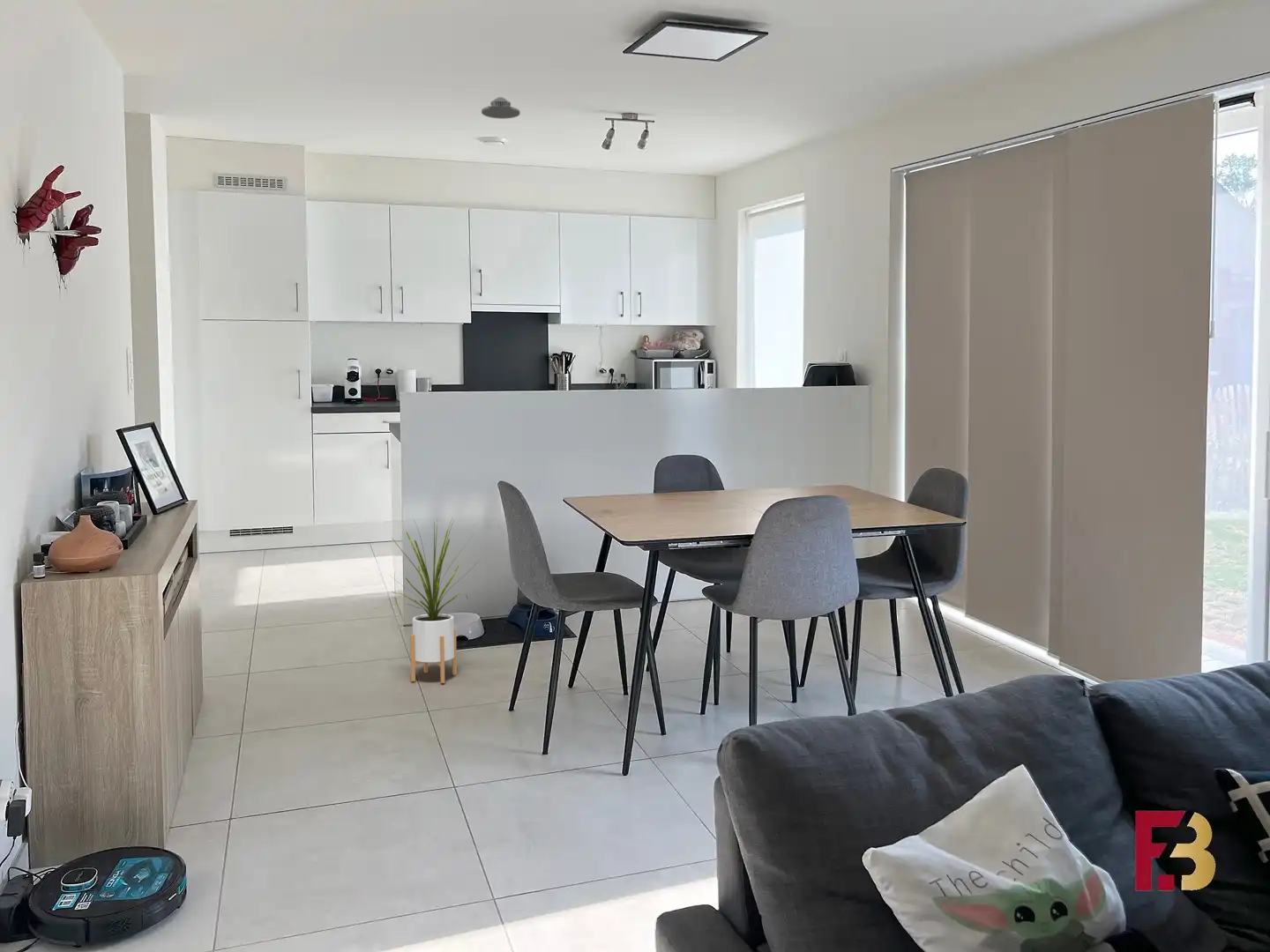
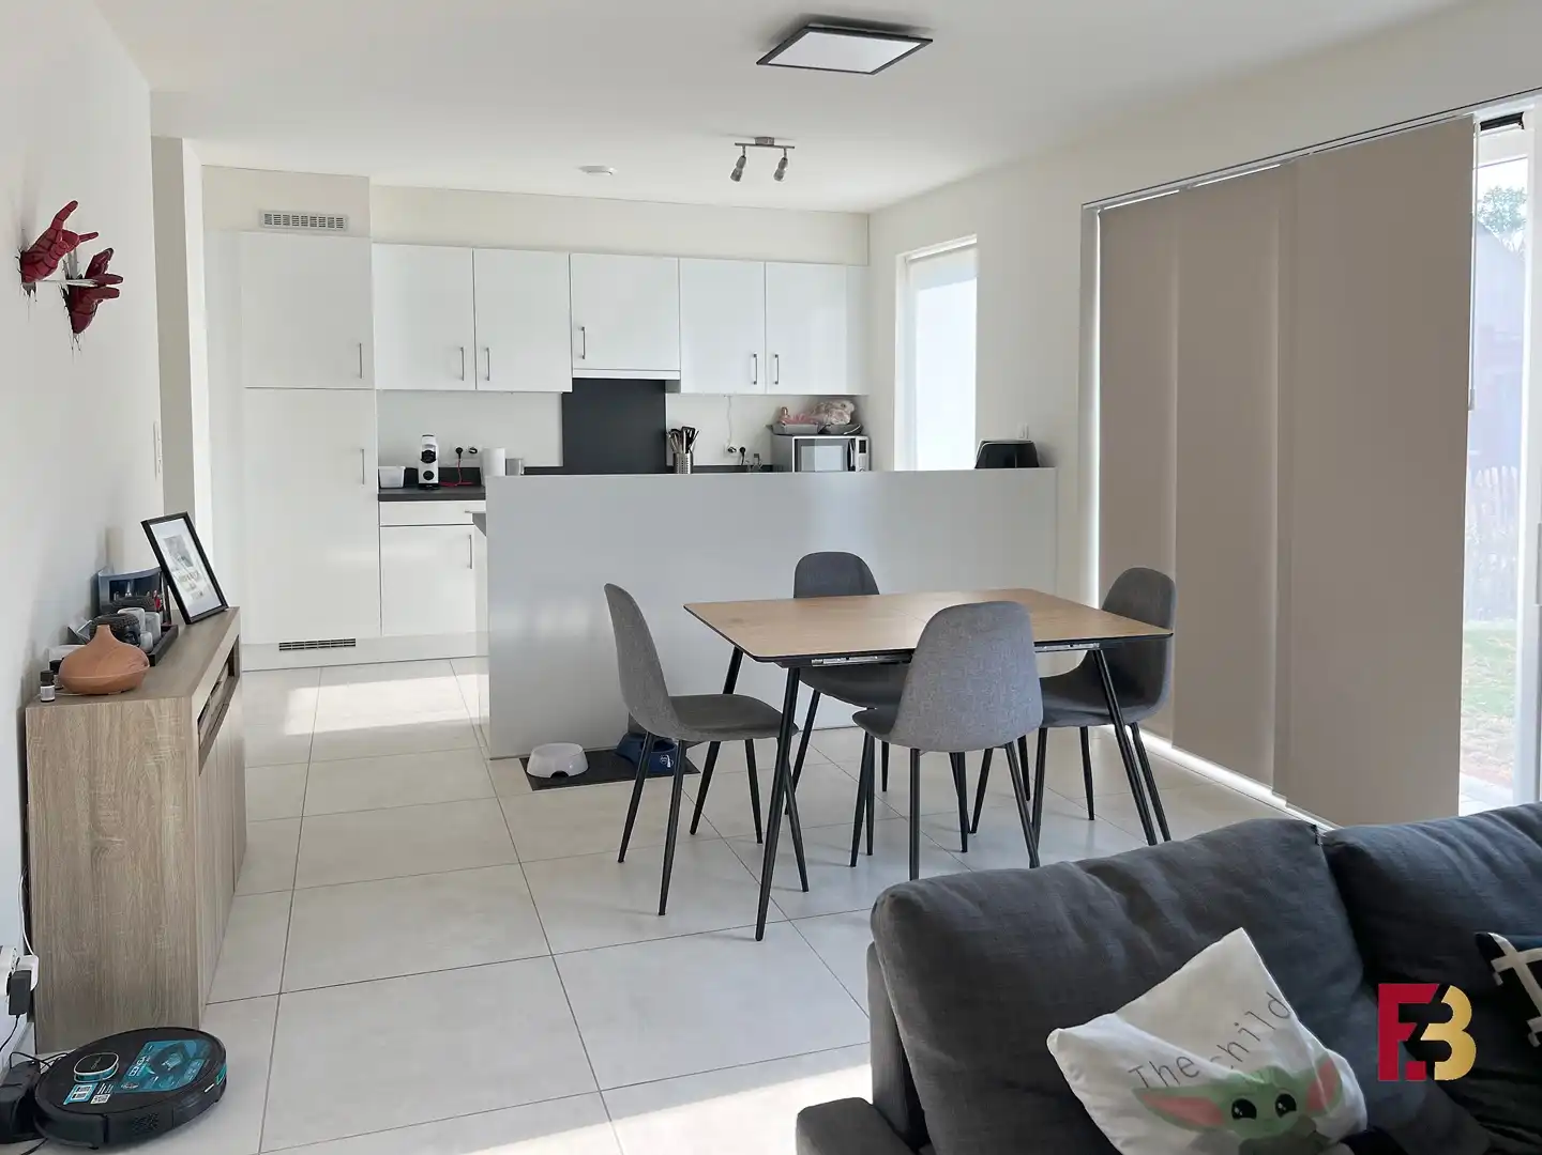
- house plant (430, 599)
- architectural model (500, 104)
